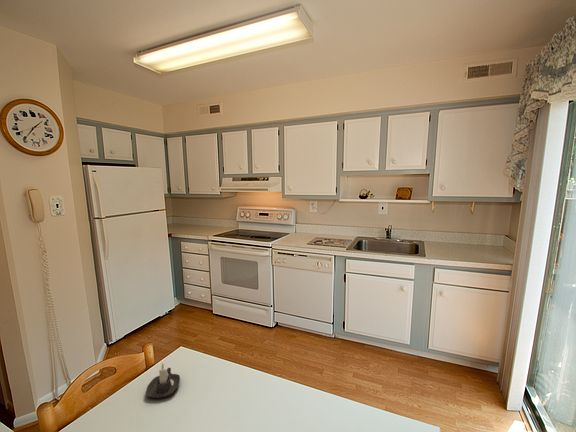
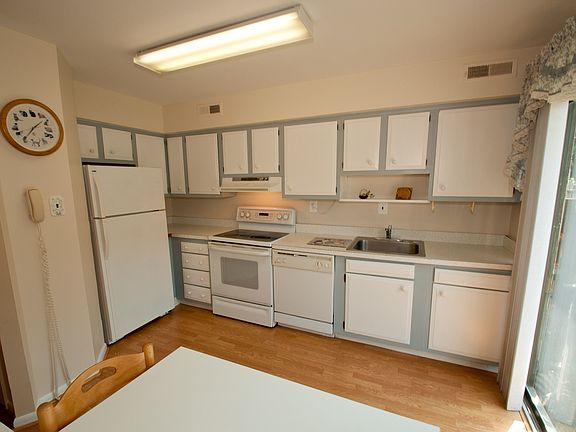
- candle (163, 374)
